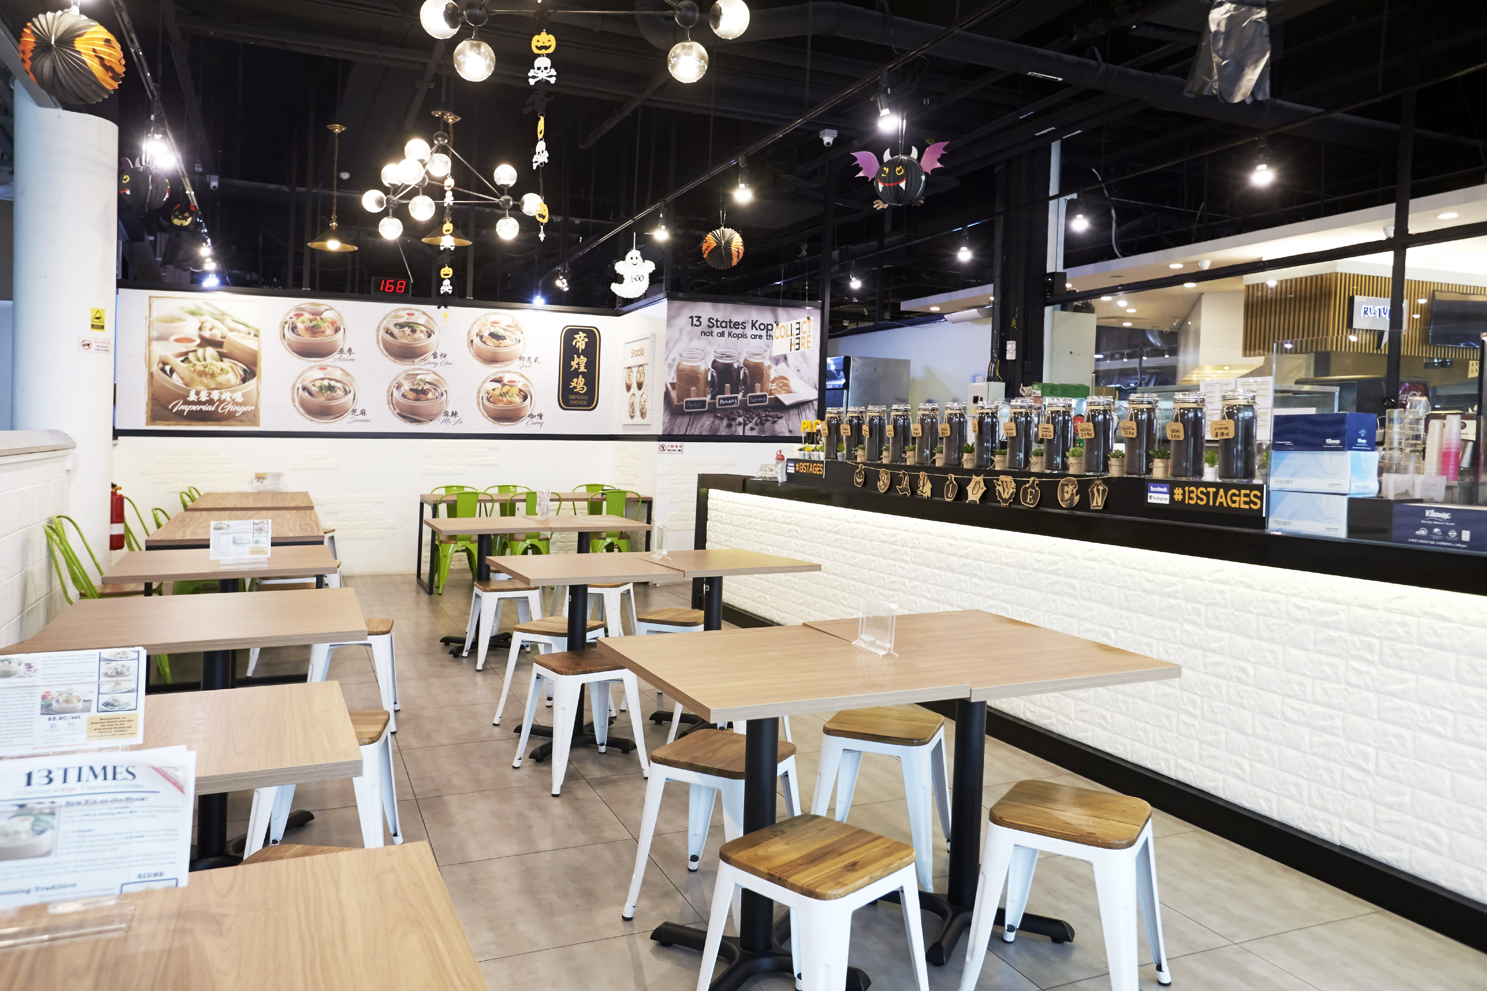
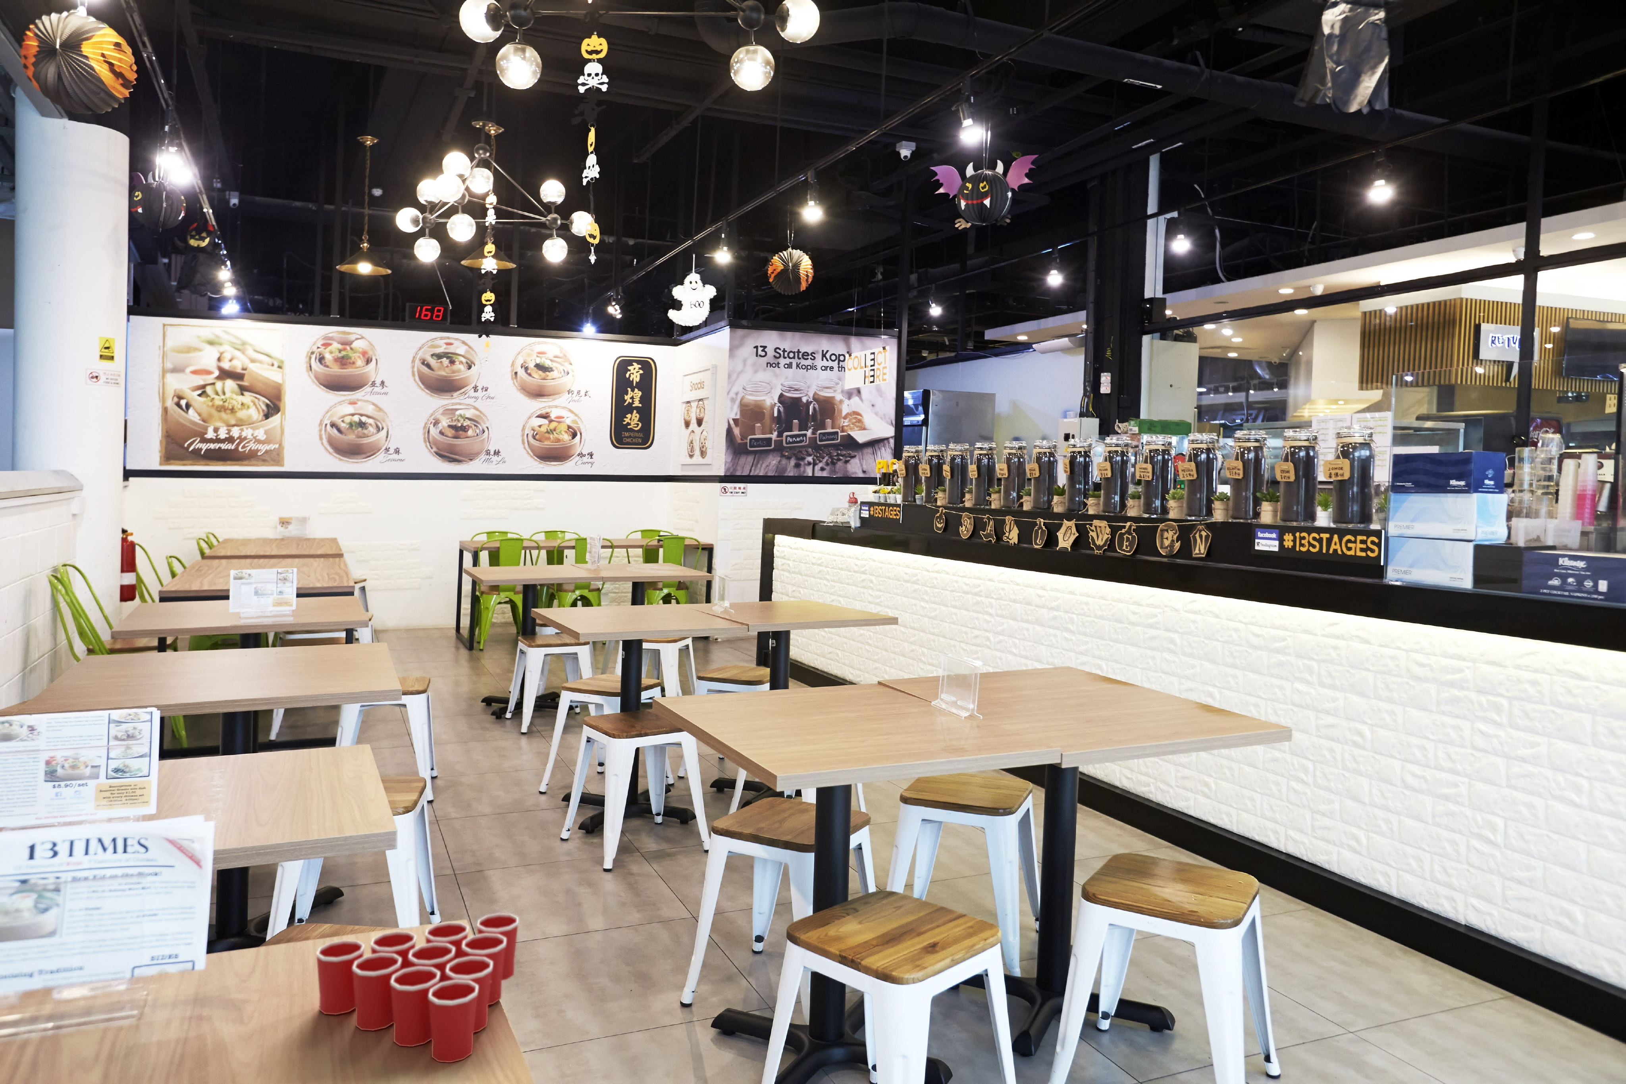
+ cup (436, 990)
